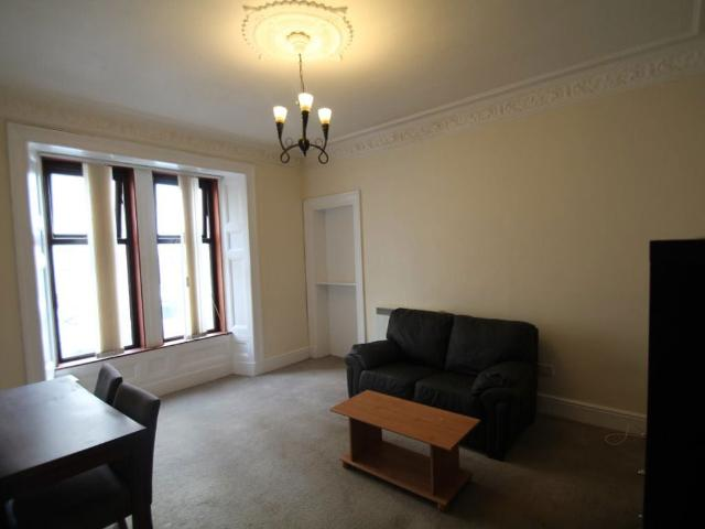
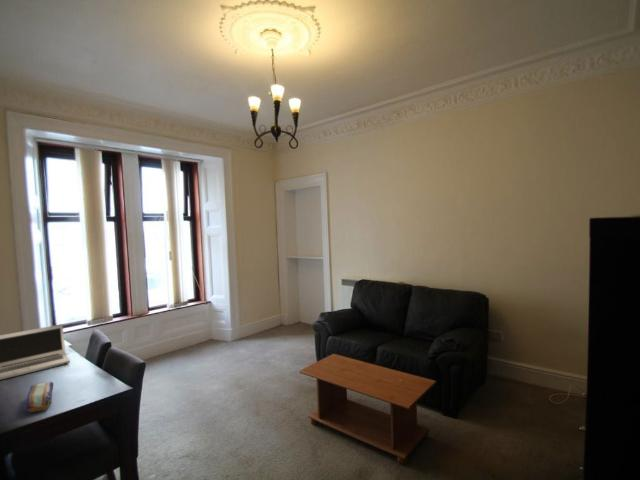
+ pencil case (39, 396)
+ laptop (30, 350)
